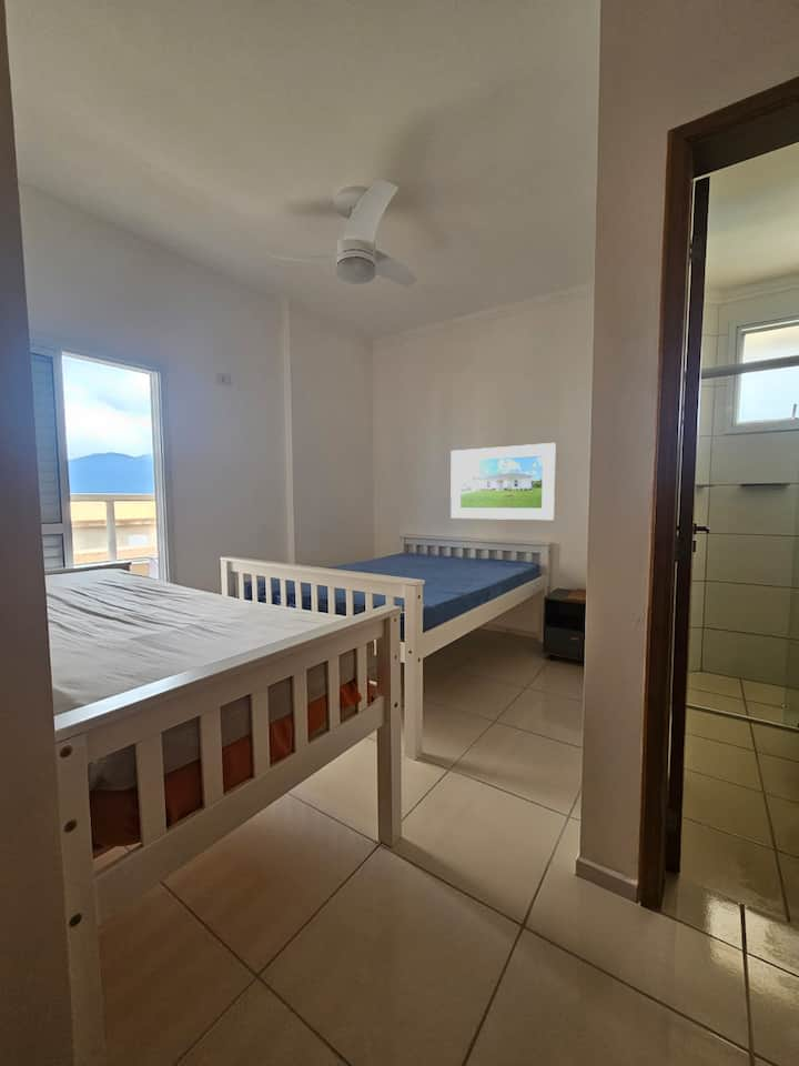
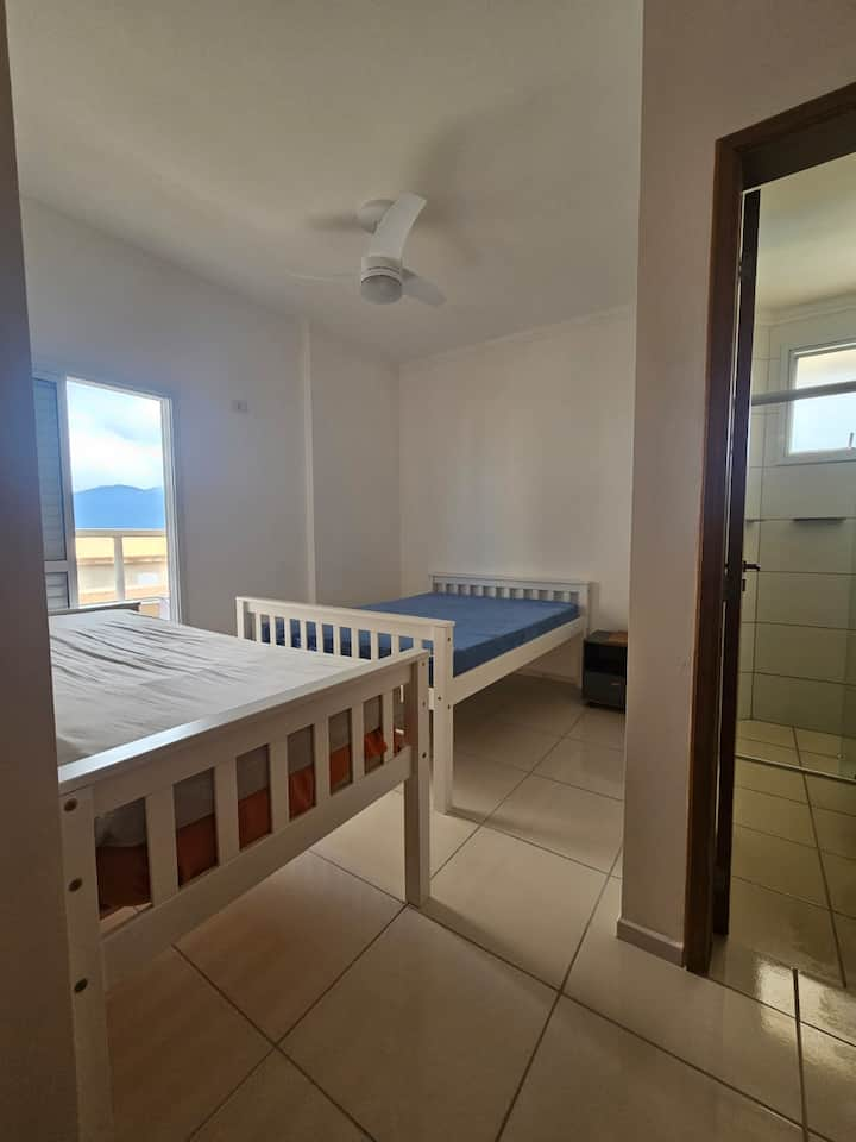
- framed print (499, 483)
